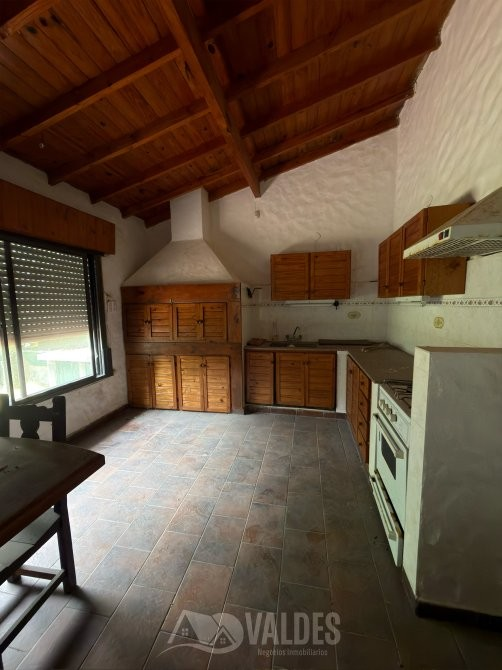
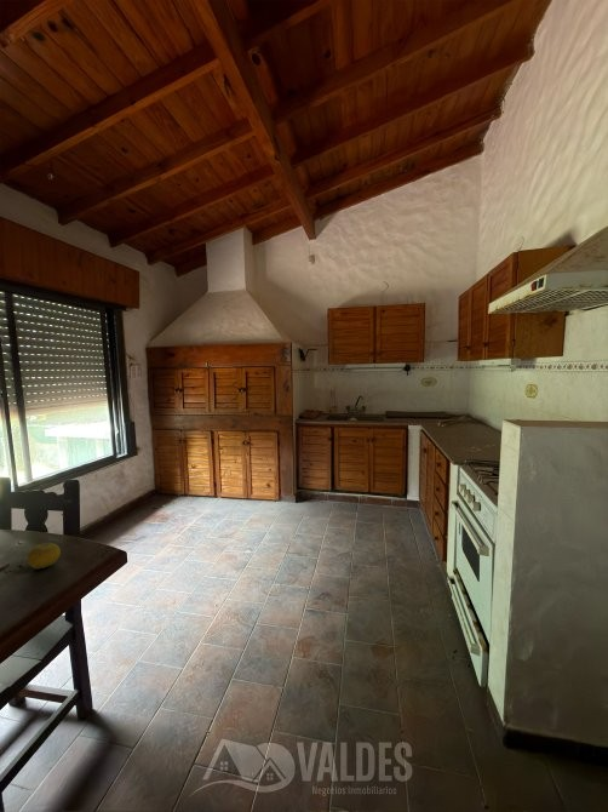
+ fruit (44, 555)
